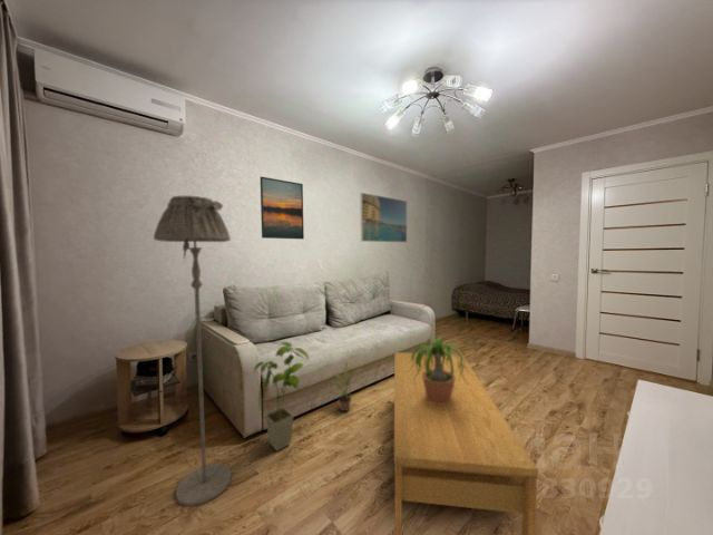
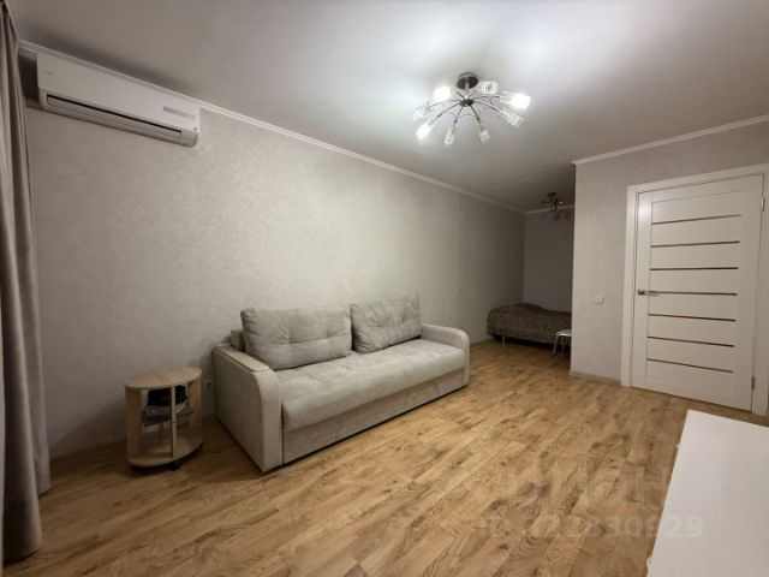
- potted plant (440, 371)
- coffee table (439, 422)
- floor lamp (198, 344)
- potted plant (346, 387)
- house plant (284, 392)
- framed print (283, 210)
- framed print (385, 220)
